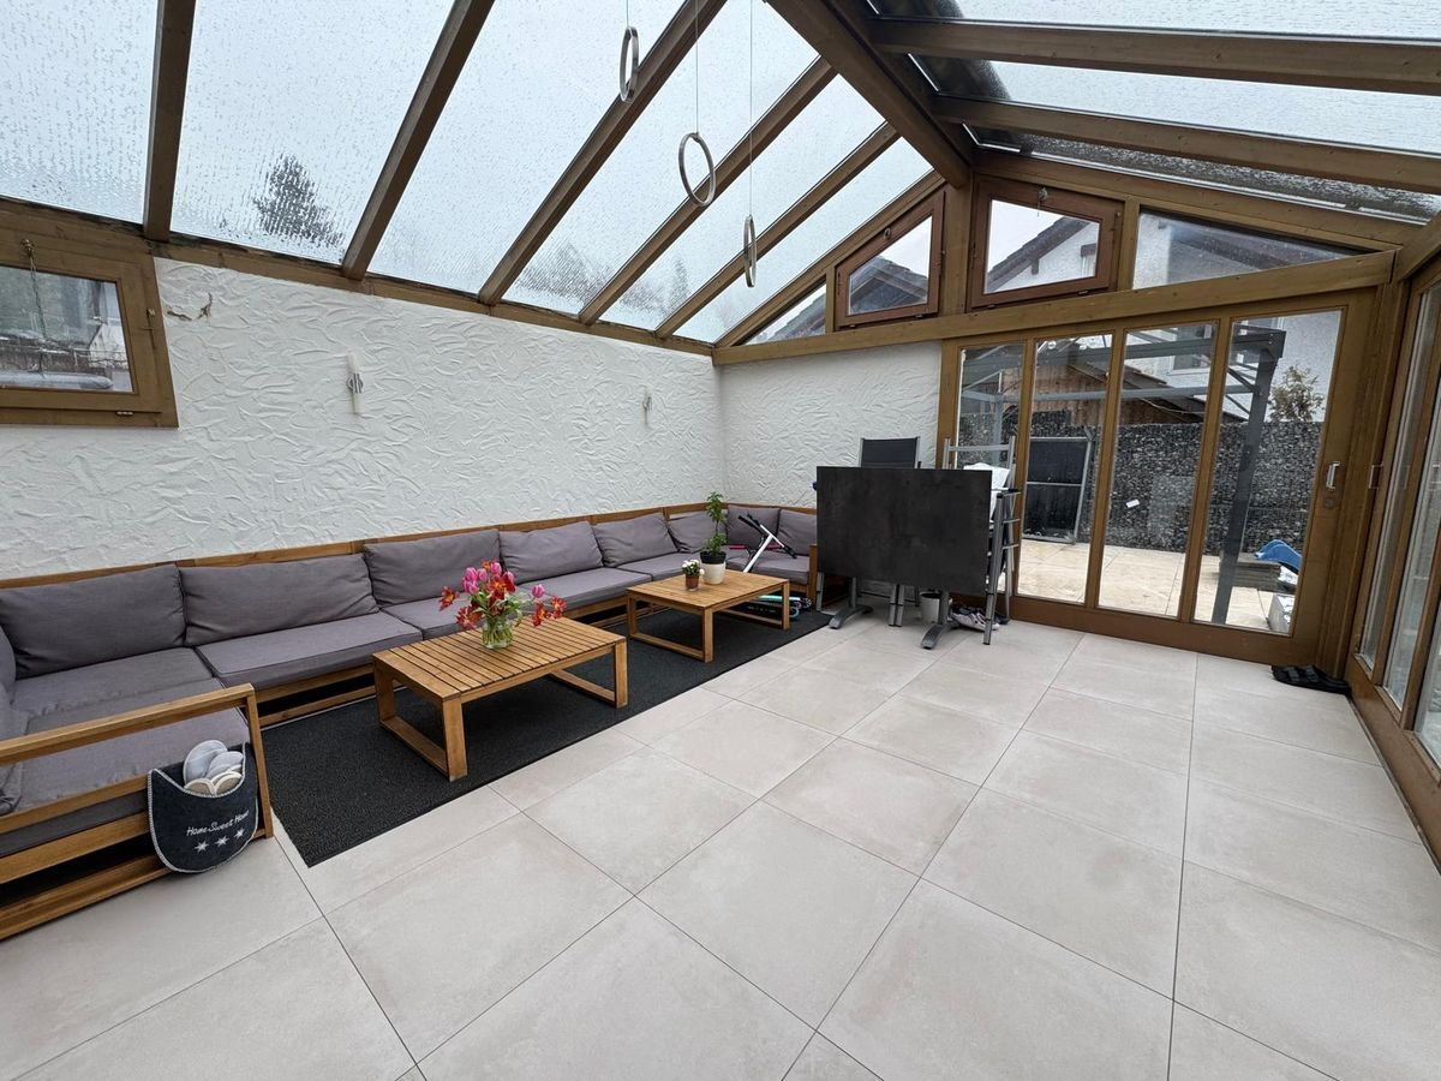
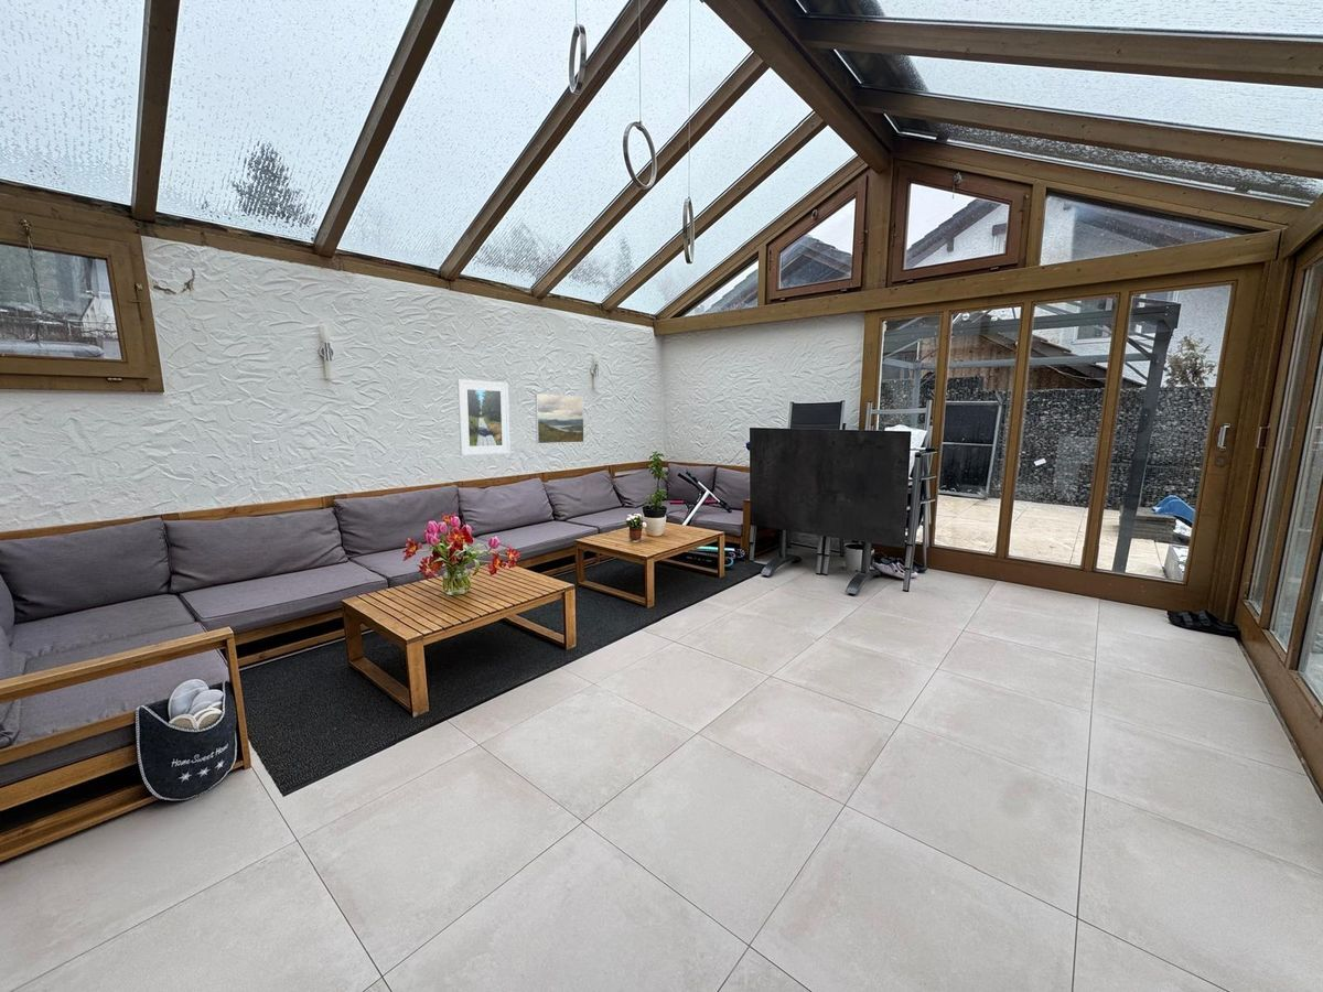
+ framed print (484, 418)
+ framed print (560, 419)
